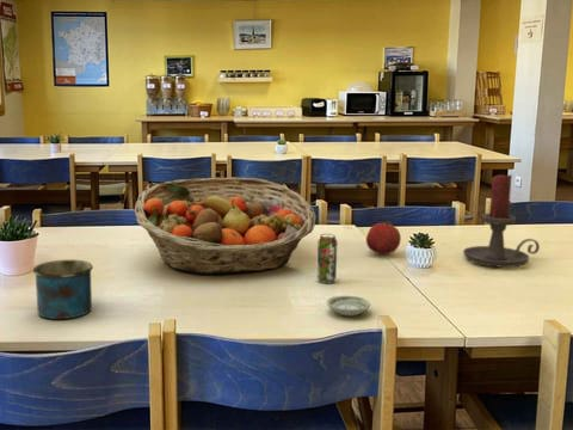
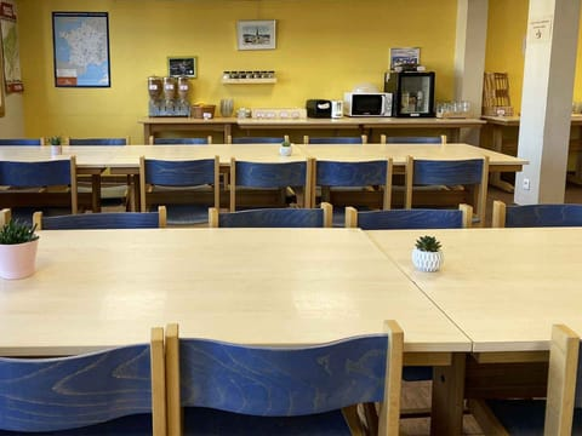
- saucer (347, 307)
- beverage can (327, 258)
- fruit basket (226, 222)
- candle holder (506, 216)
- mug (61, 287)
- fruit (383, 236)
